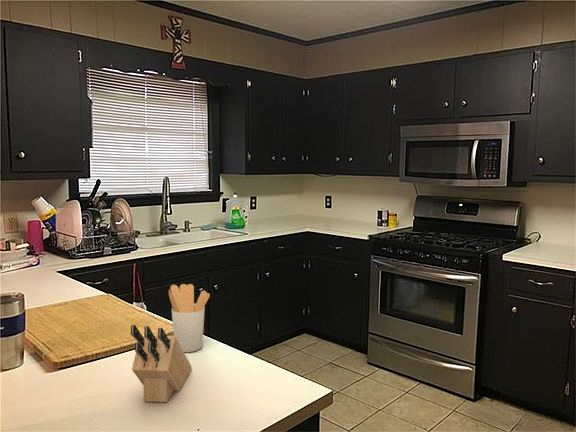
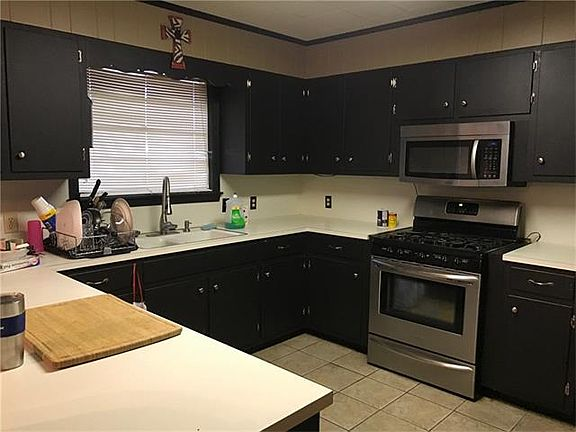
- utensil holder (186, 315)
- knife block (161, 351)
